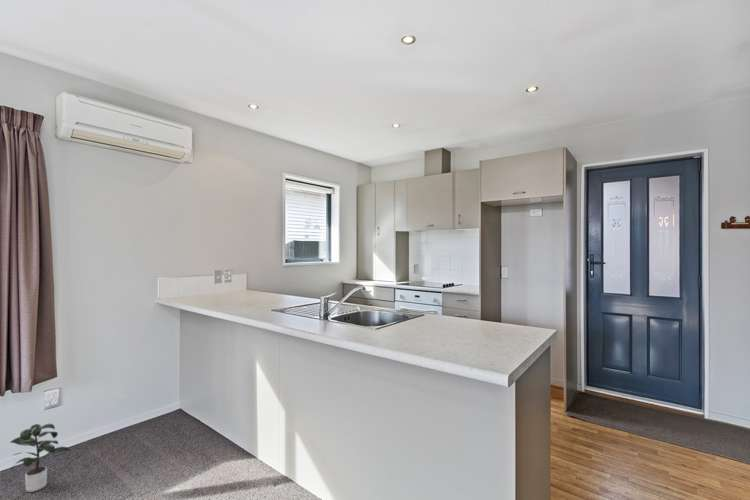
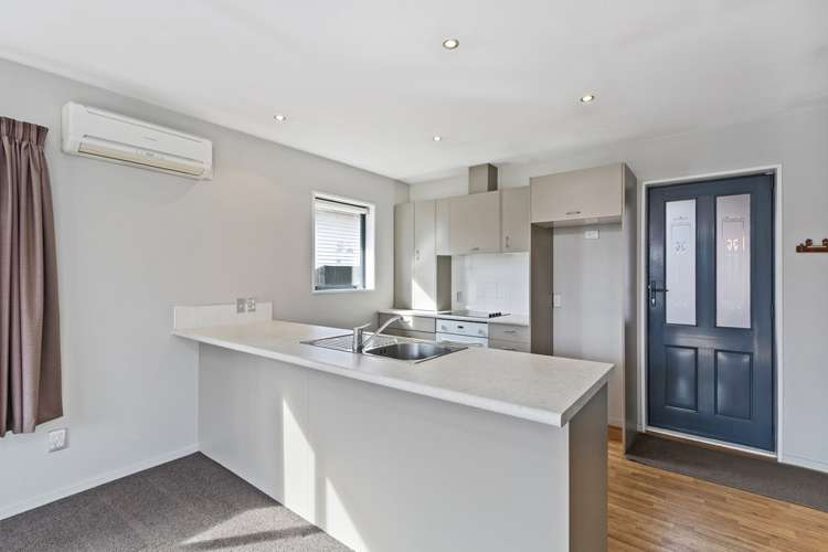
- potted plant (41, 451)
